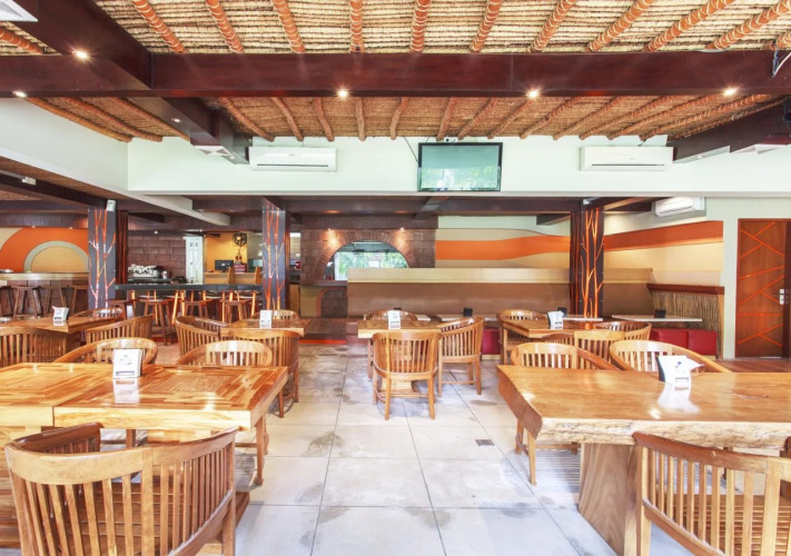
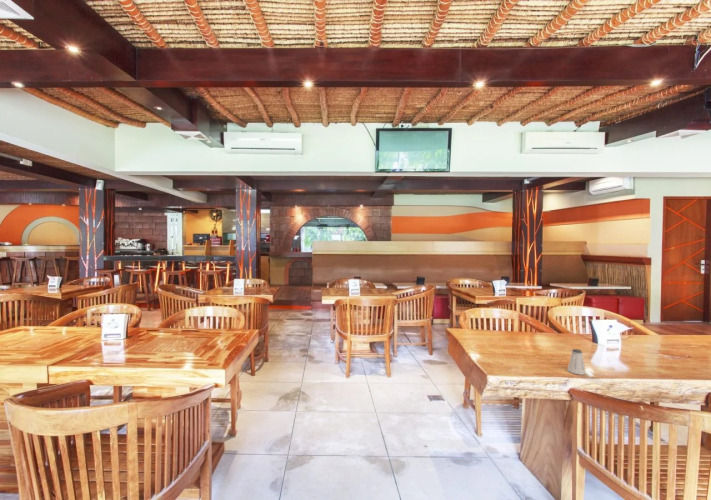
+ saltshaker (576, 360)
